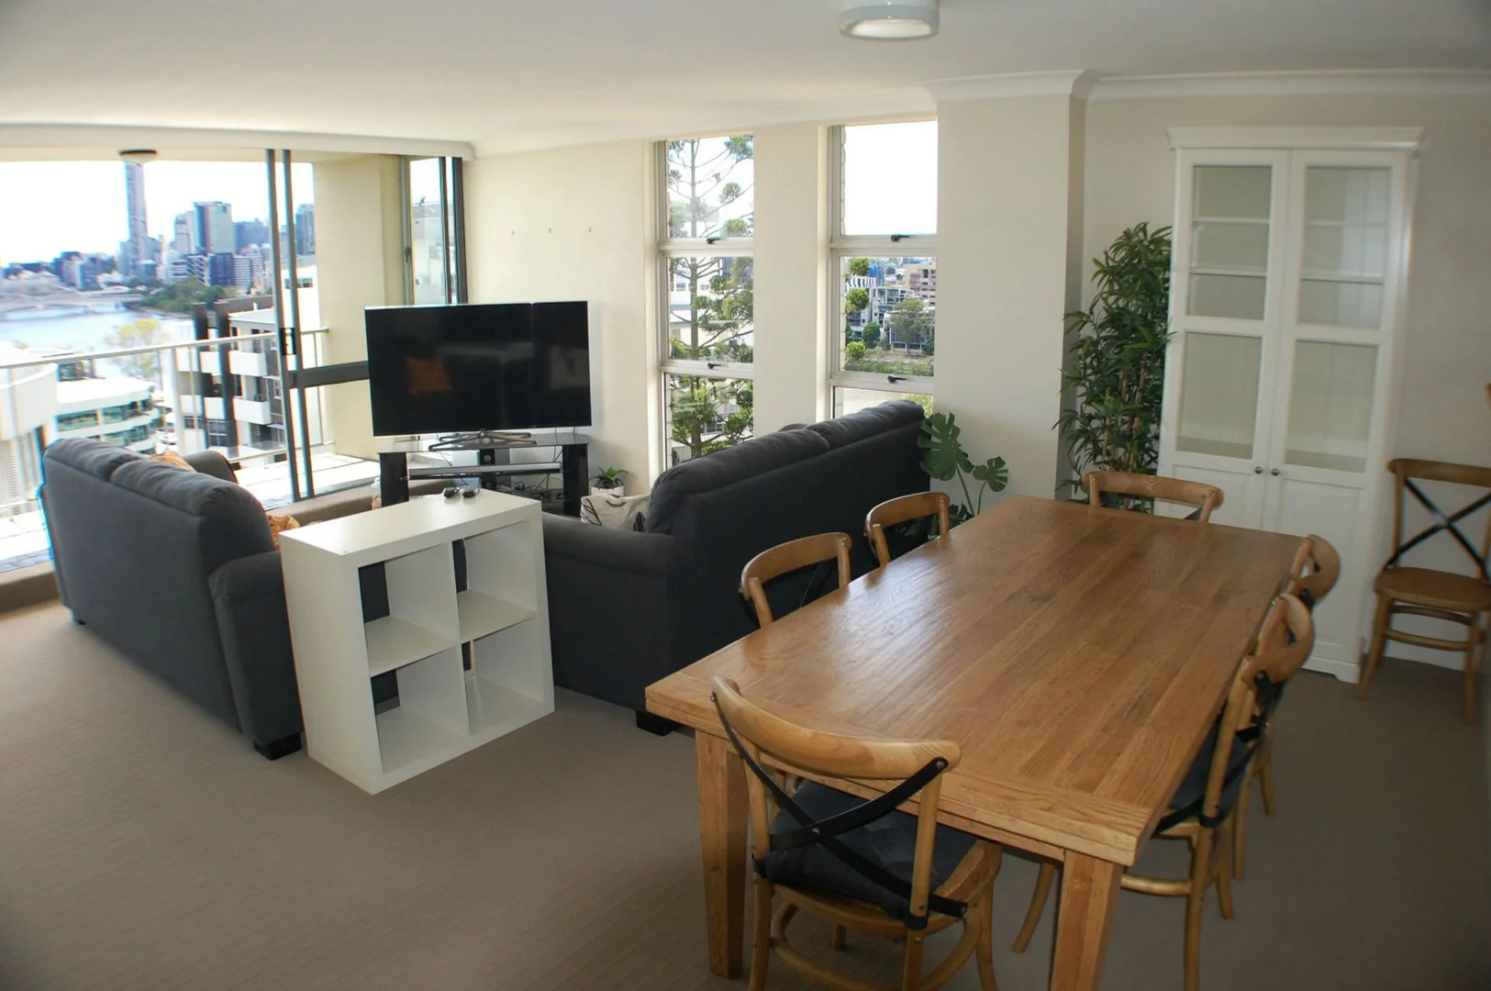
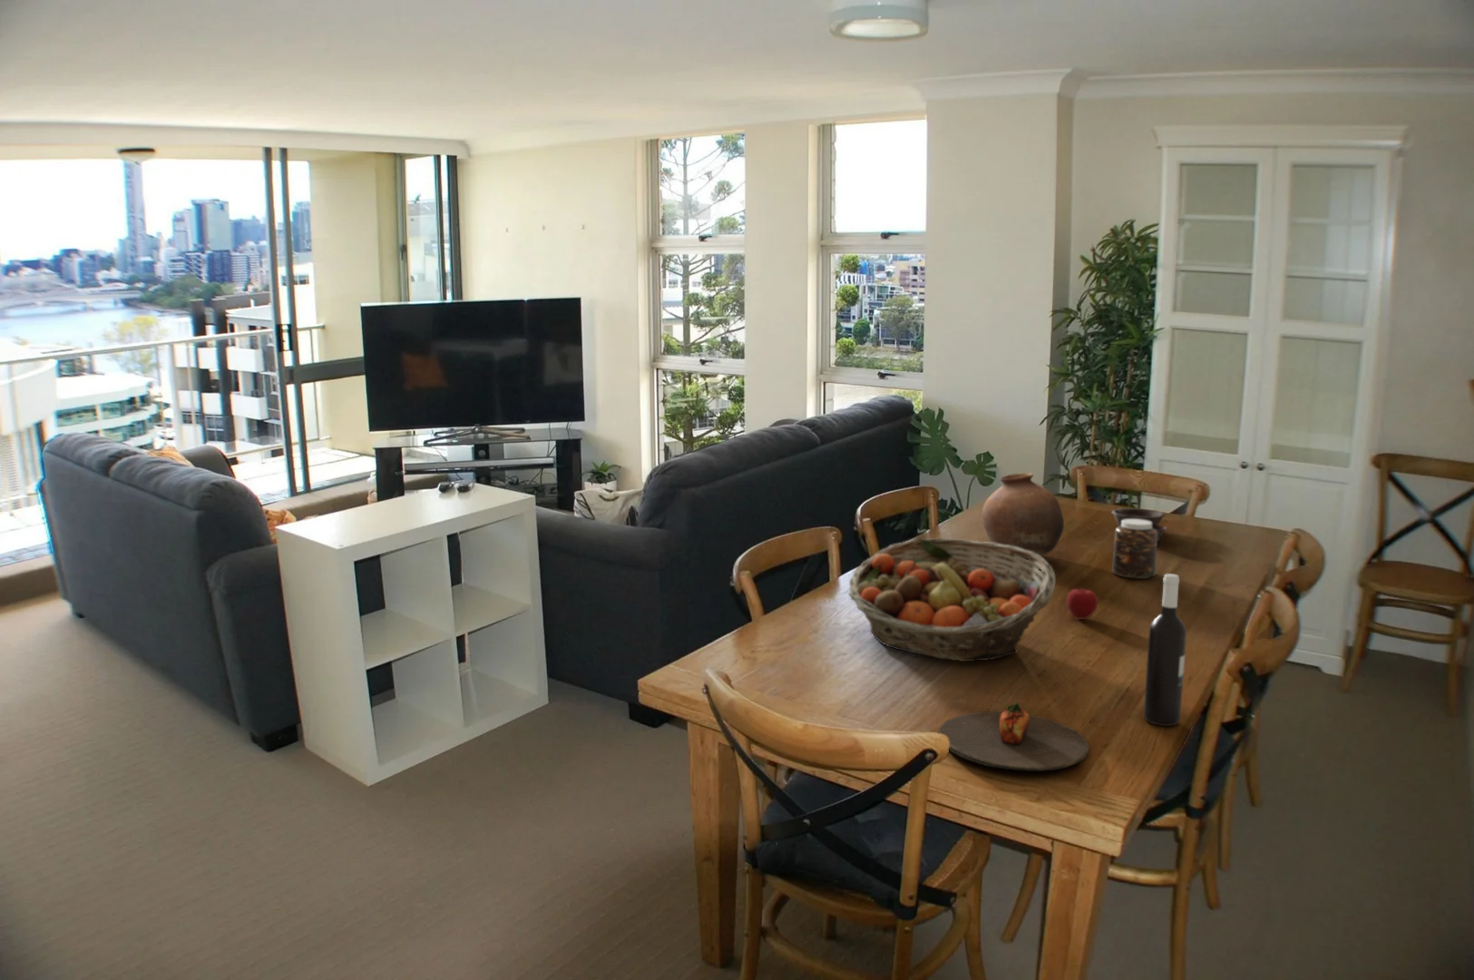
+ bowl (1140, 520)
+ fruit basket (949, 596)
+ apple (1081, 604)
+ pottery (1021, 515)
+ plate (1014, 722)
+ jar (1135, 547)
+ wine bottle (1167, 648)
